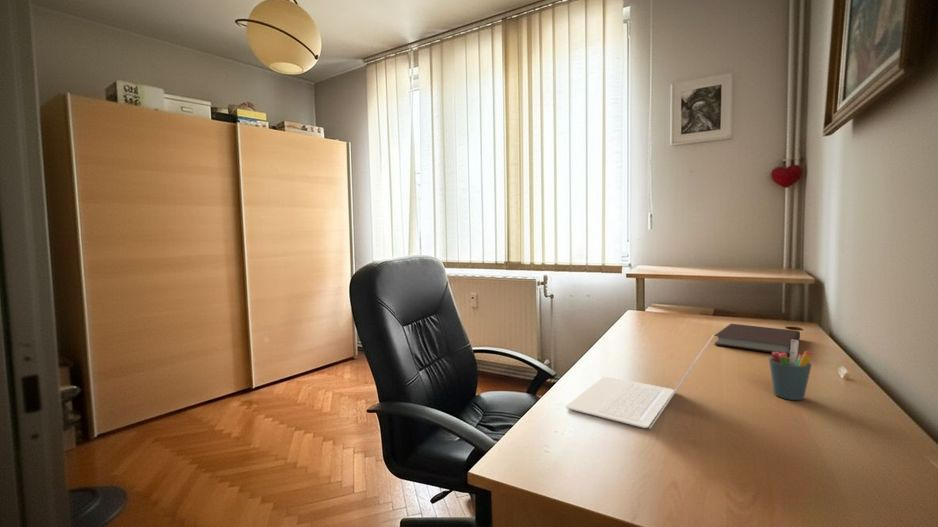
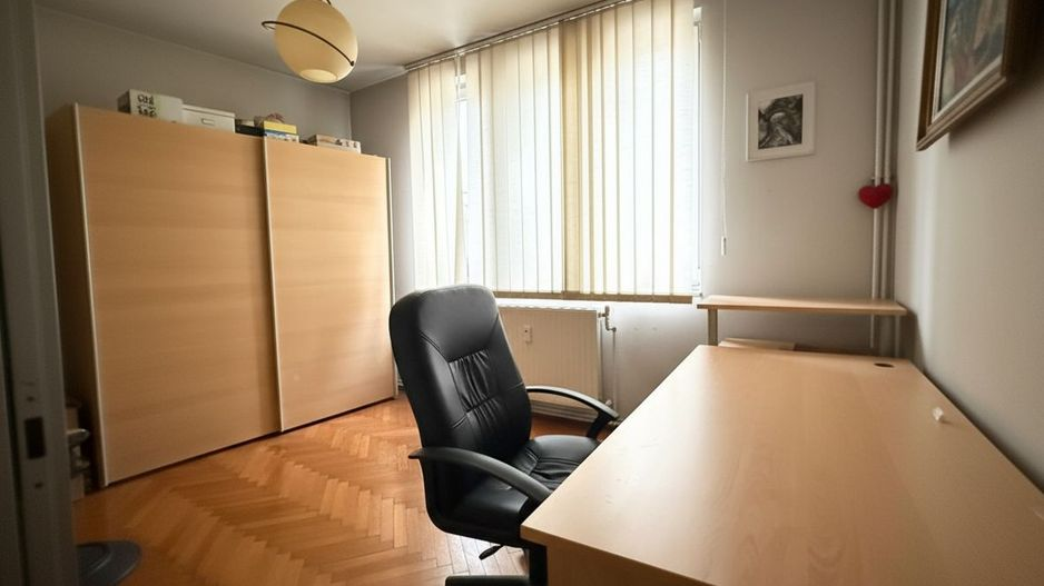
- notebook (757, 337)
- pen holder (790, 369)
- laptop (636, 382)
